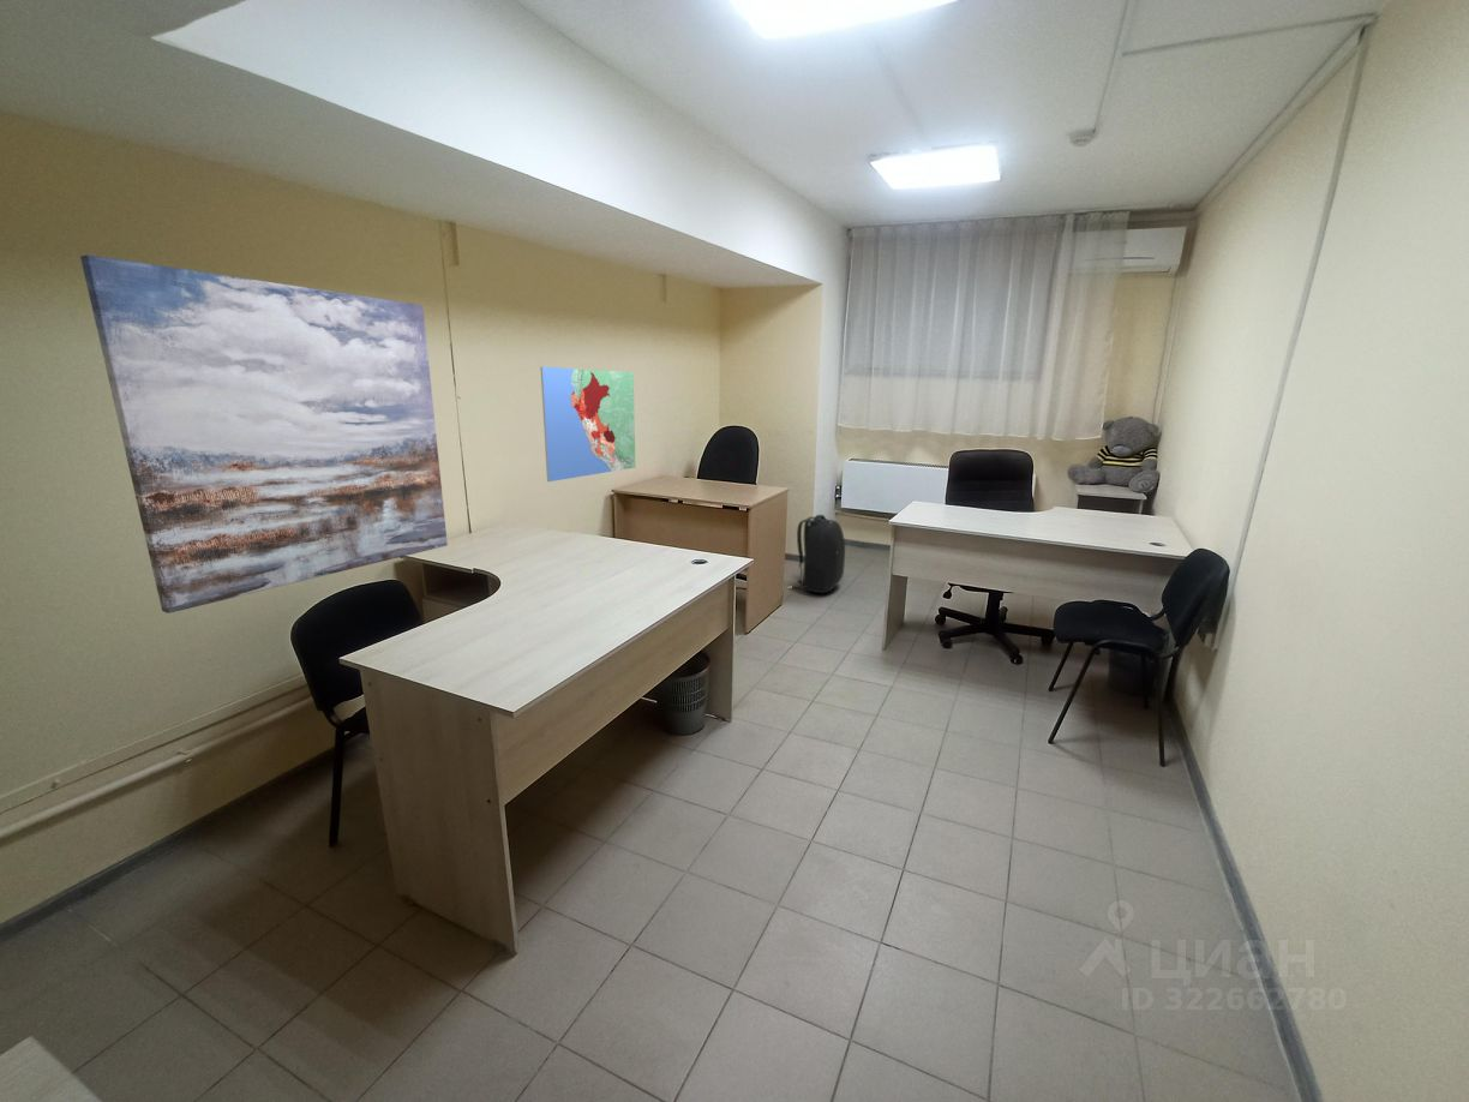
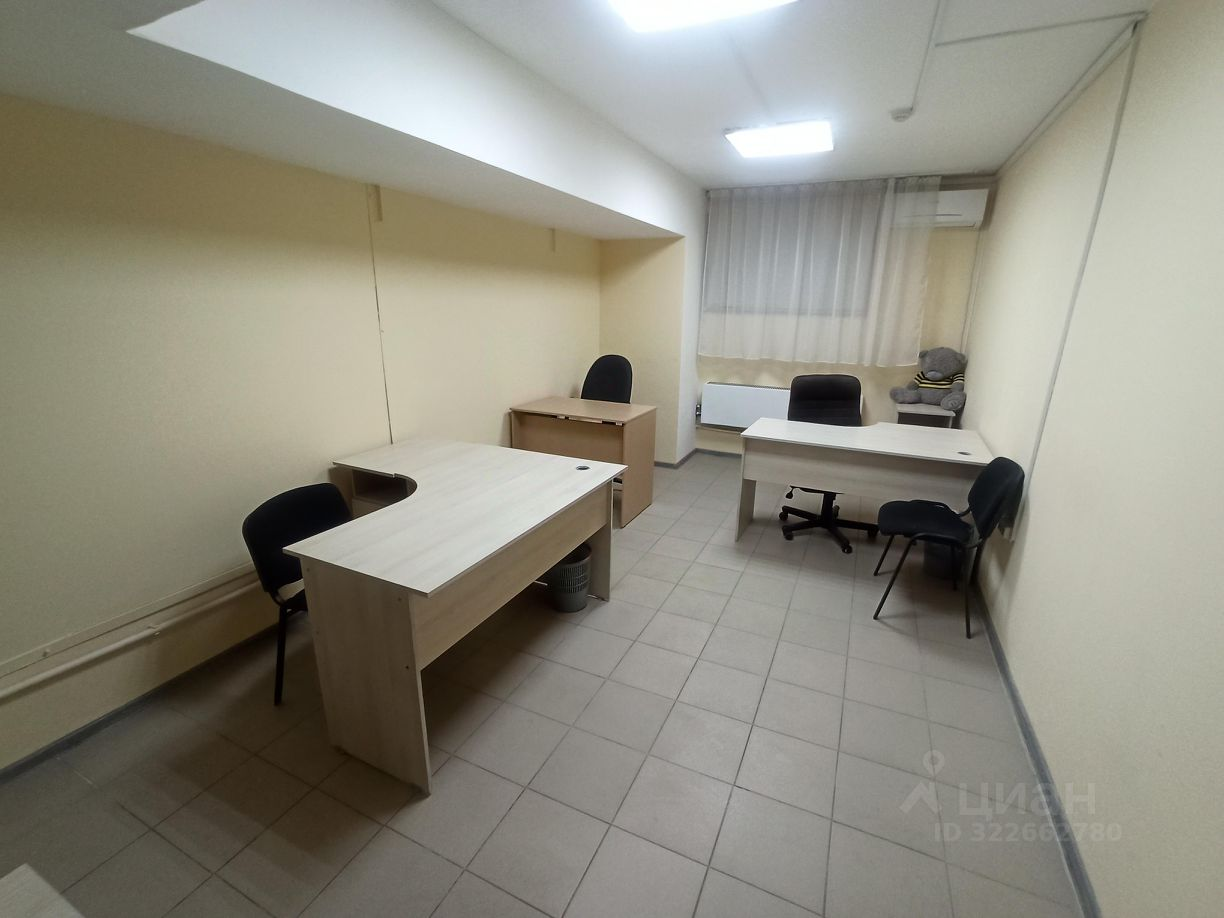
- map (594, 423)
- backpack (817, 551)
- wall art (310, 437)
